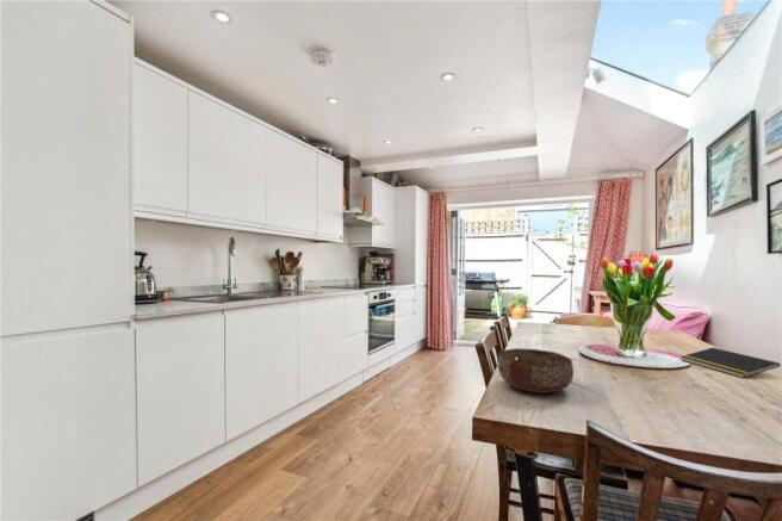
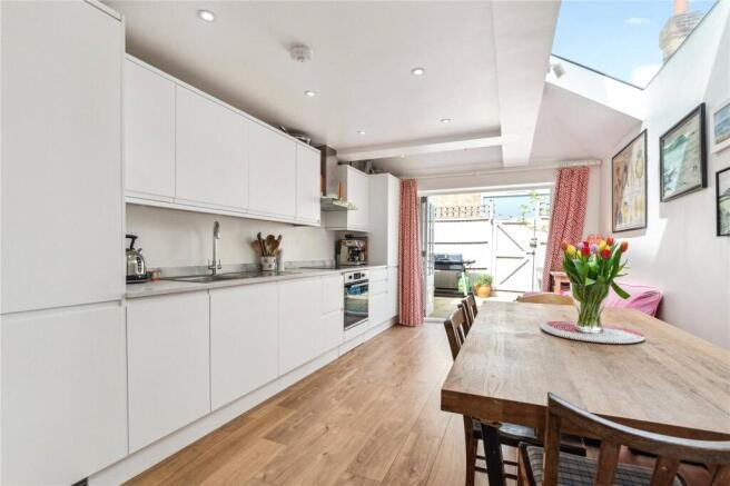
- bowl (534, 371)
- notepad (726, 361)
